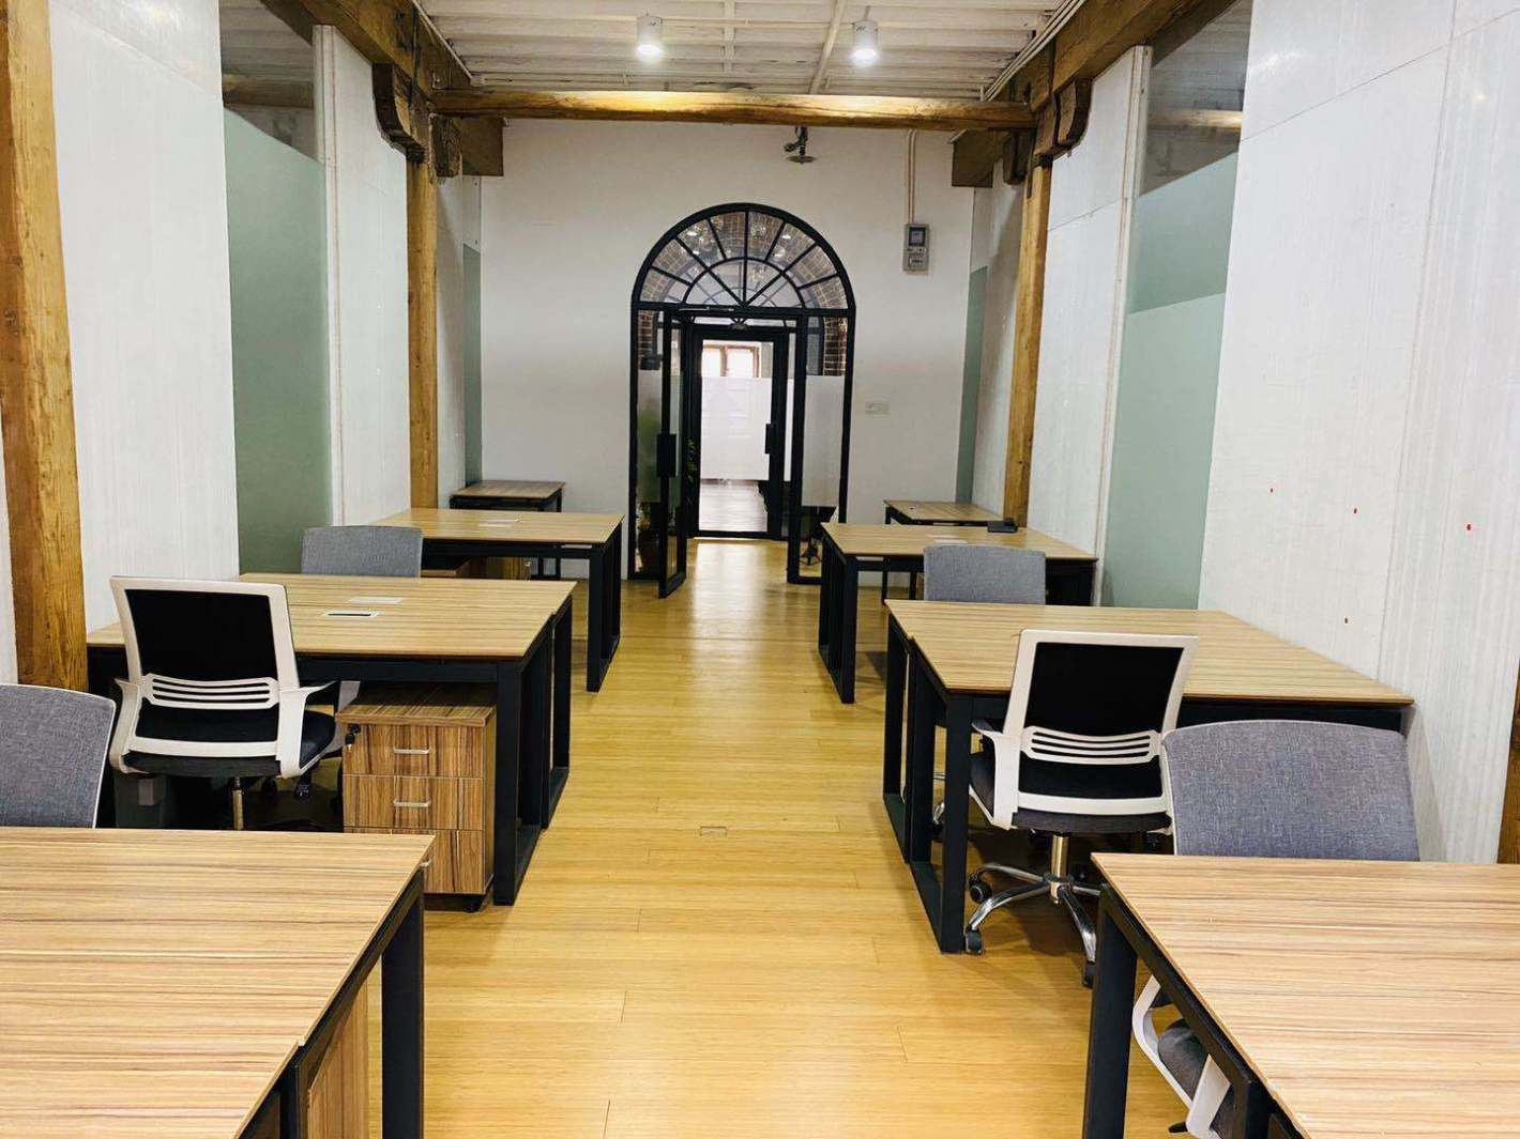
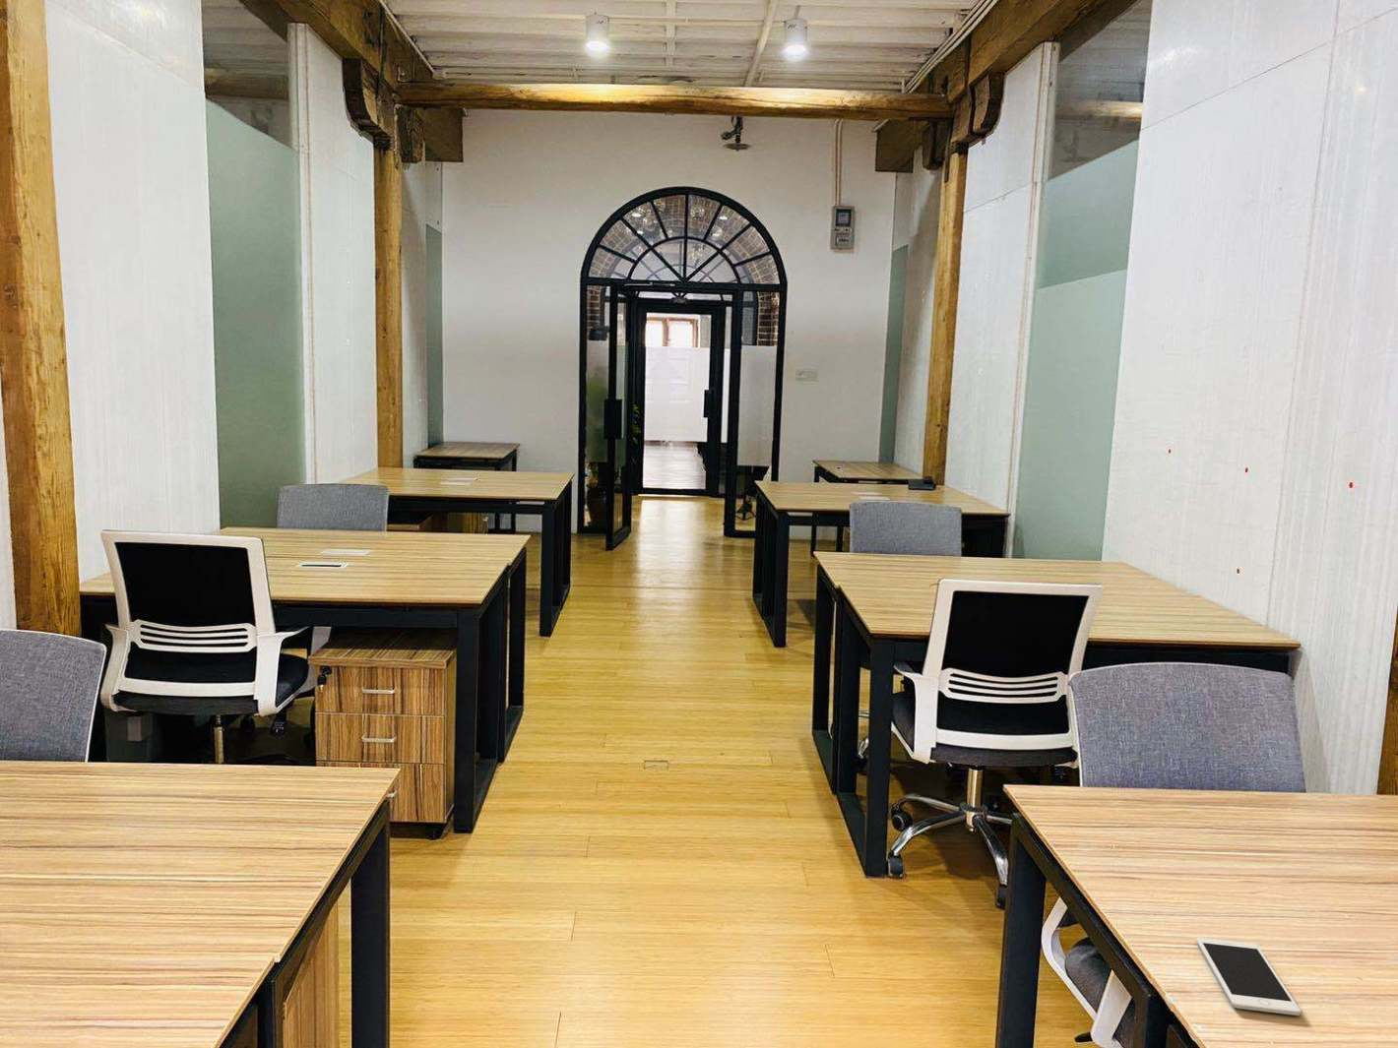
+ cell phone (1244, 974)
